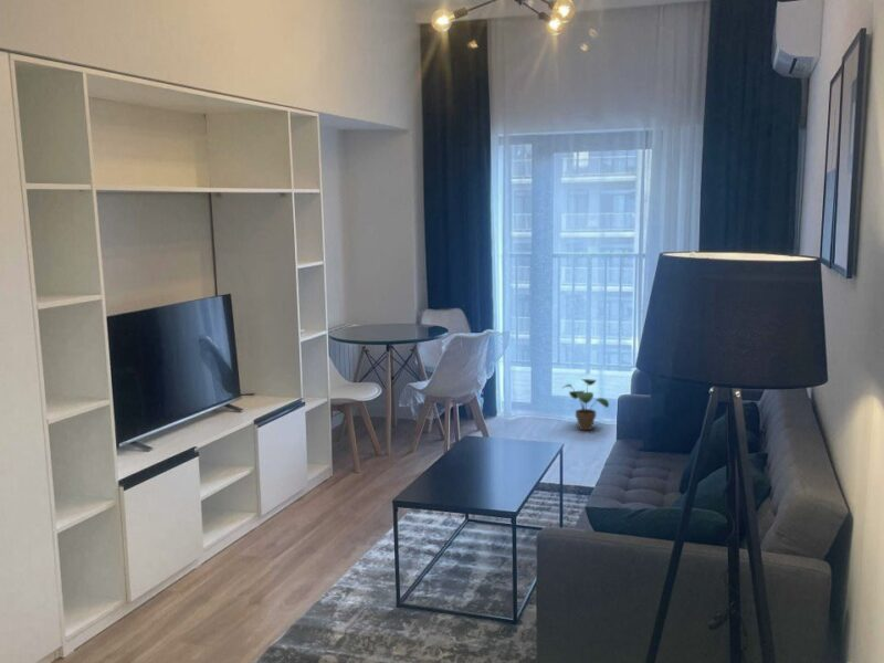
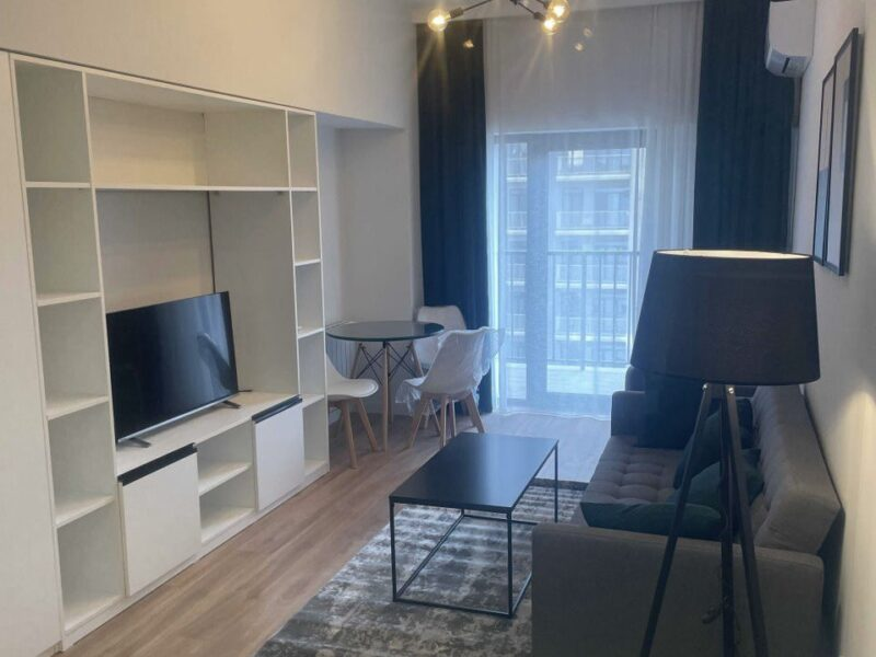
- potted plant (586, 404)
